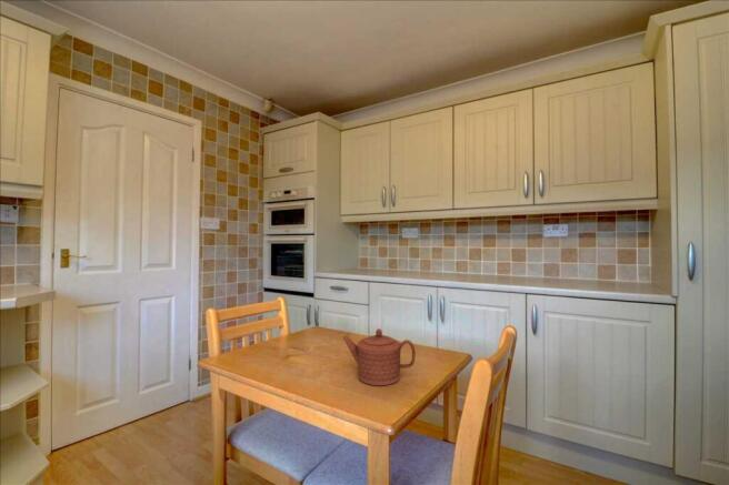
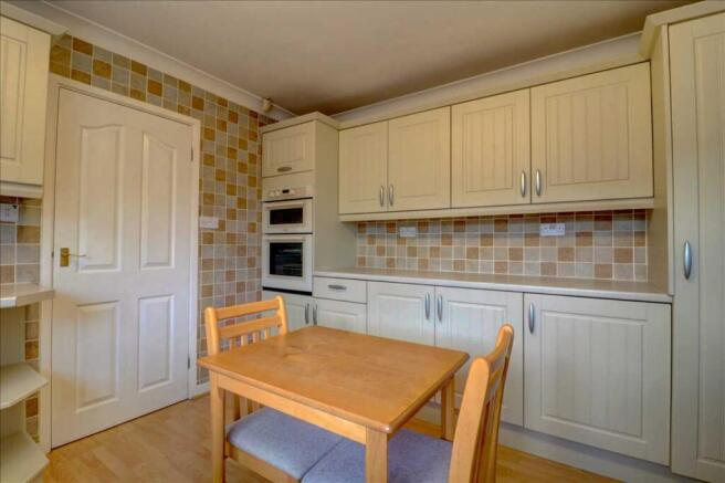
- teapot (378, 353)
